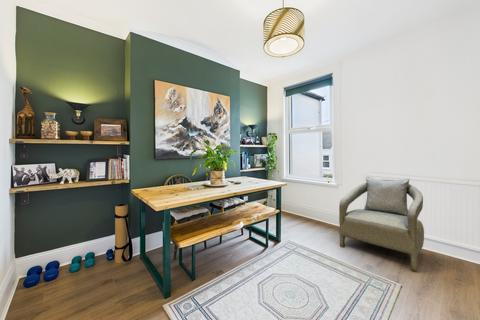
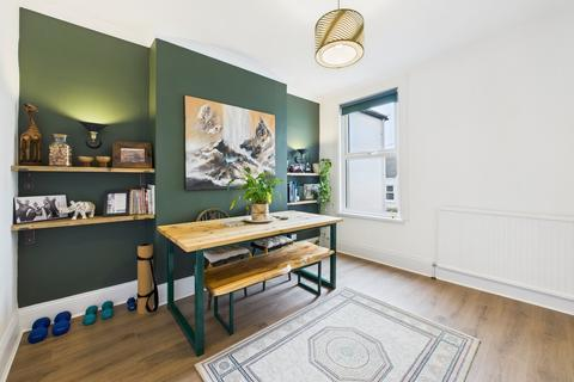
- armchair (382, 213)
